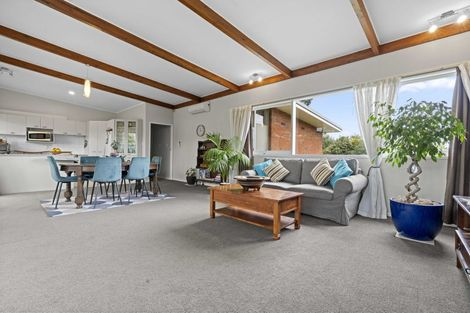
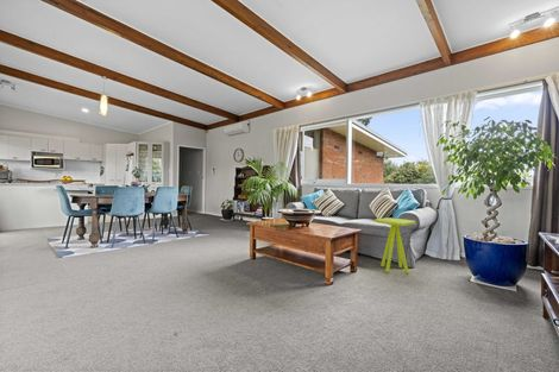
+ side table (392, 244)
